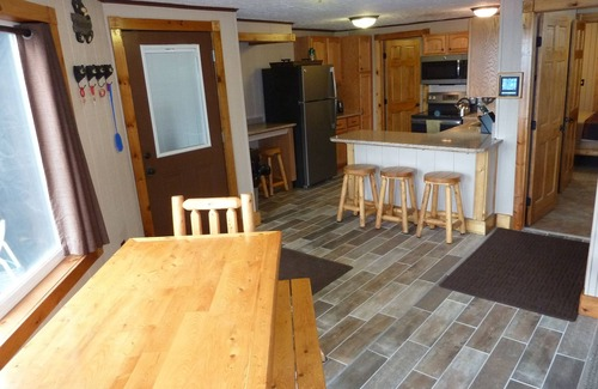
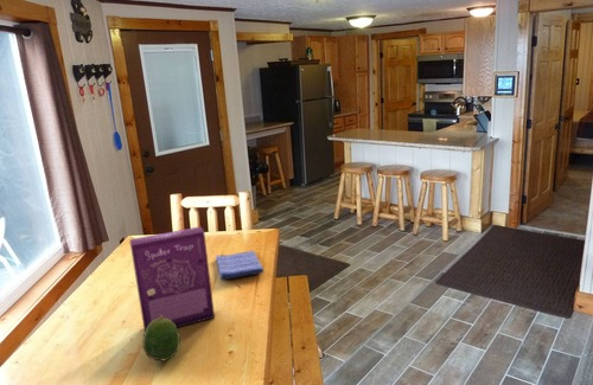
+ dish towel (238, 263)
+ fruit (160, 339)
+ cereal box (173, 280)
